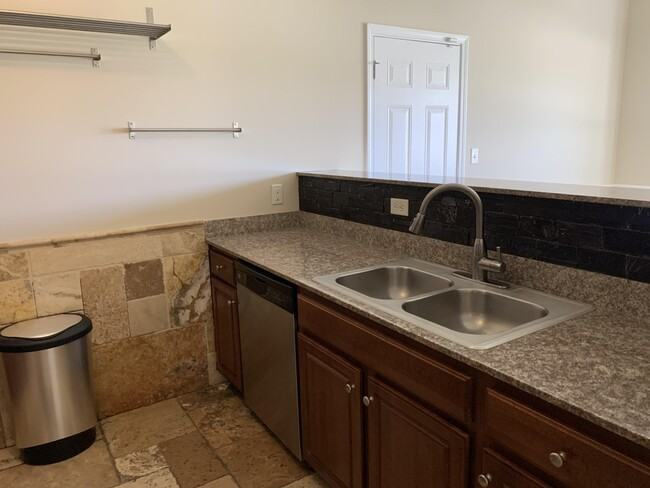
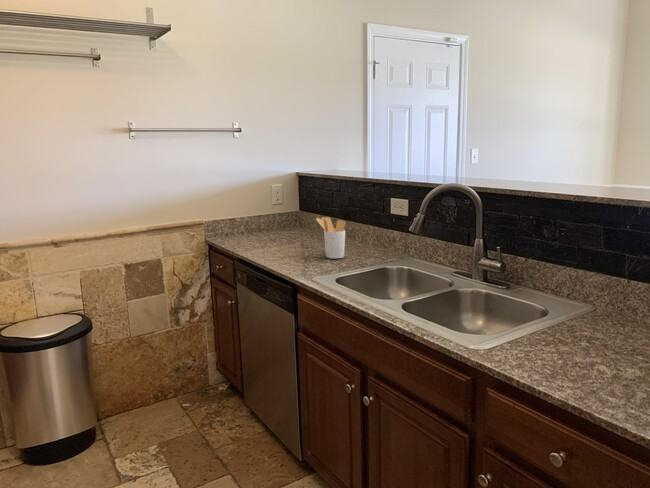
+ utensil holder (331, 236)
